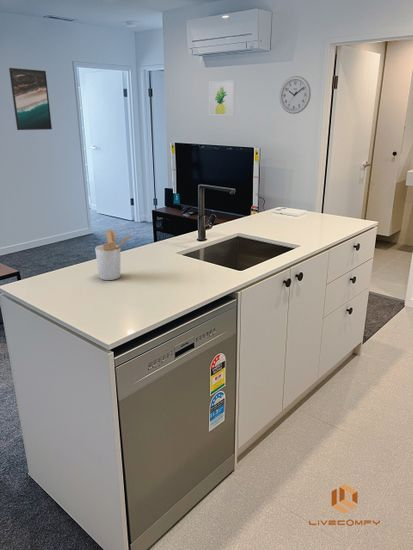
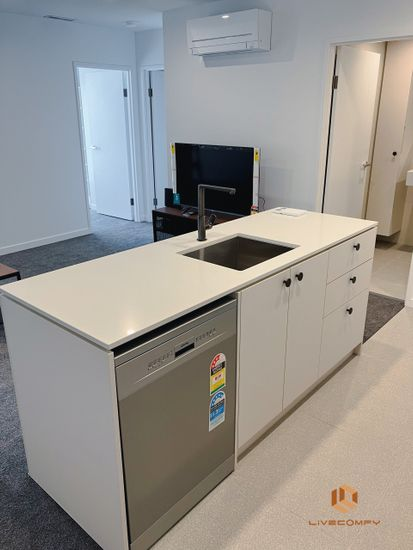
- wall art (221, 98)
- utensil holder (114, 255)
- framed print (31, 100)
- wall clock (294, 95)
